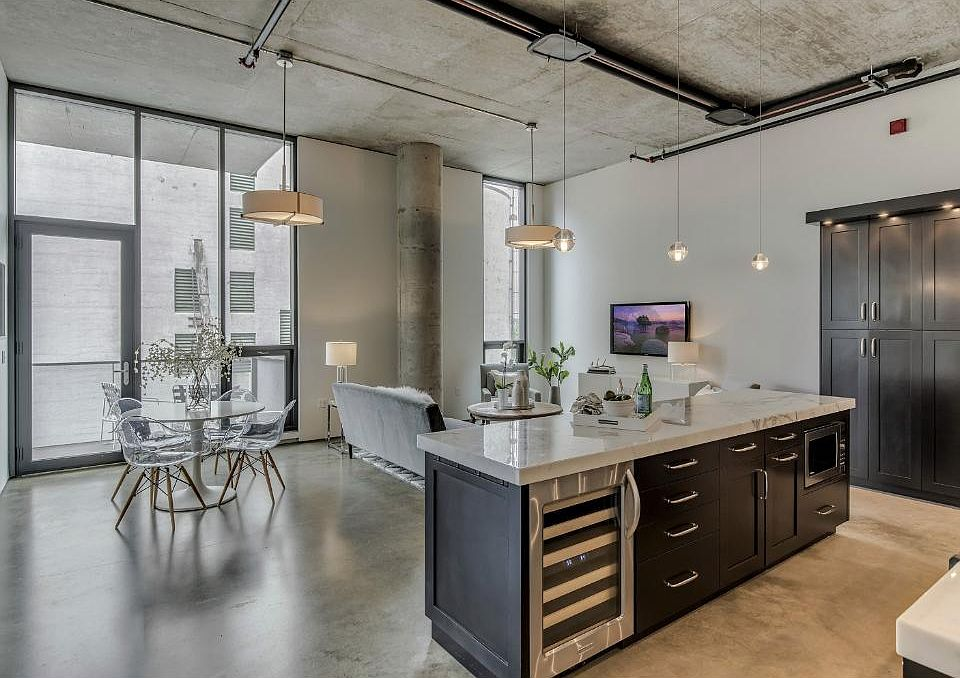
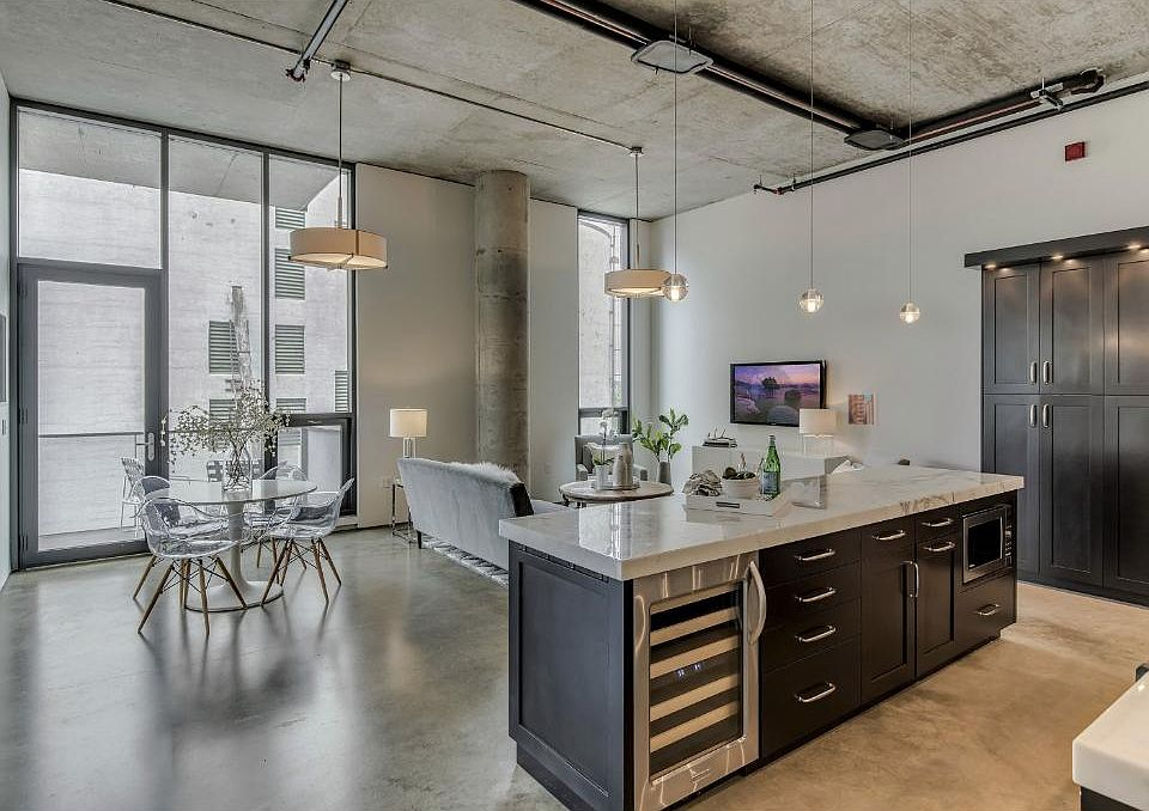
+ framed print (862, 409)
